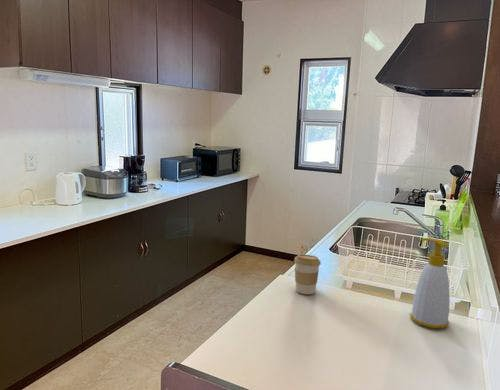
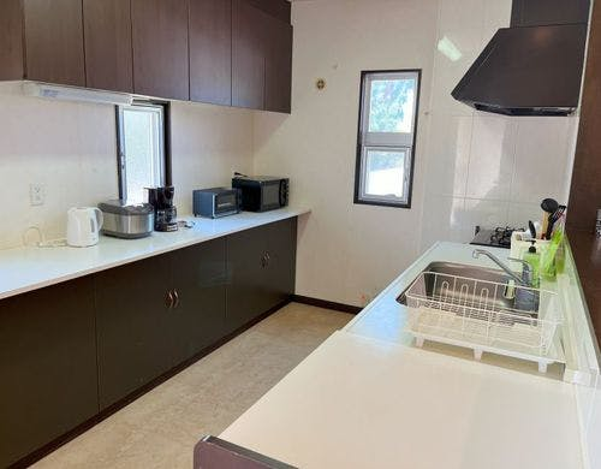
- soap bottle (433, 281)
- coffee cup (306, 273)
